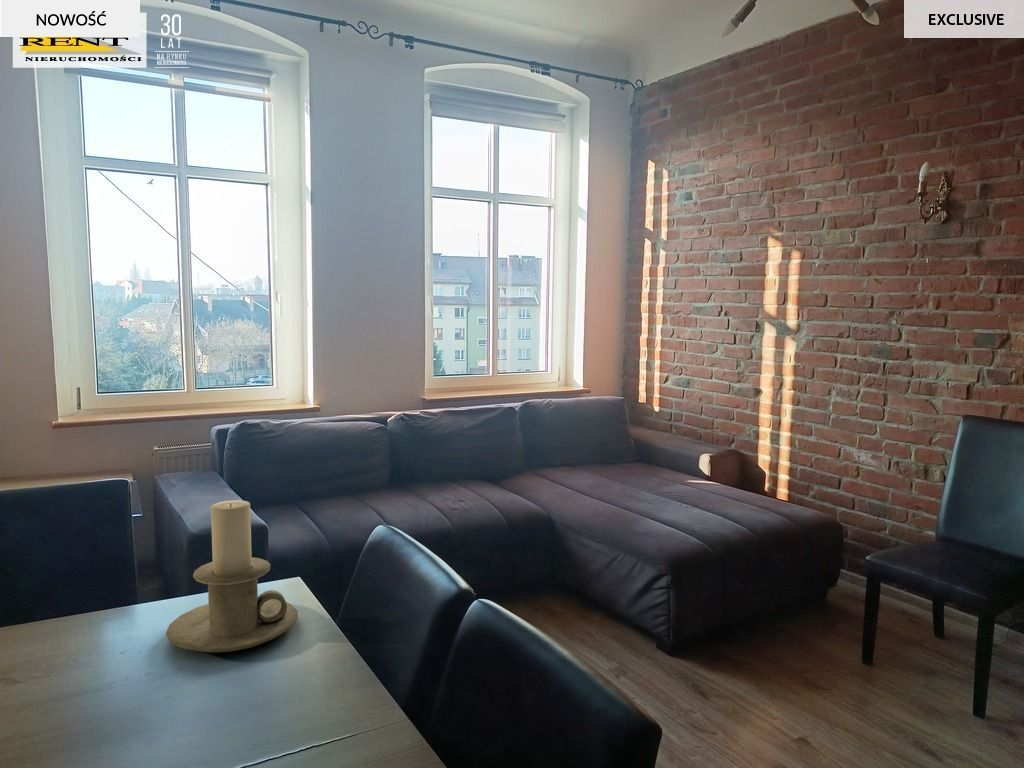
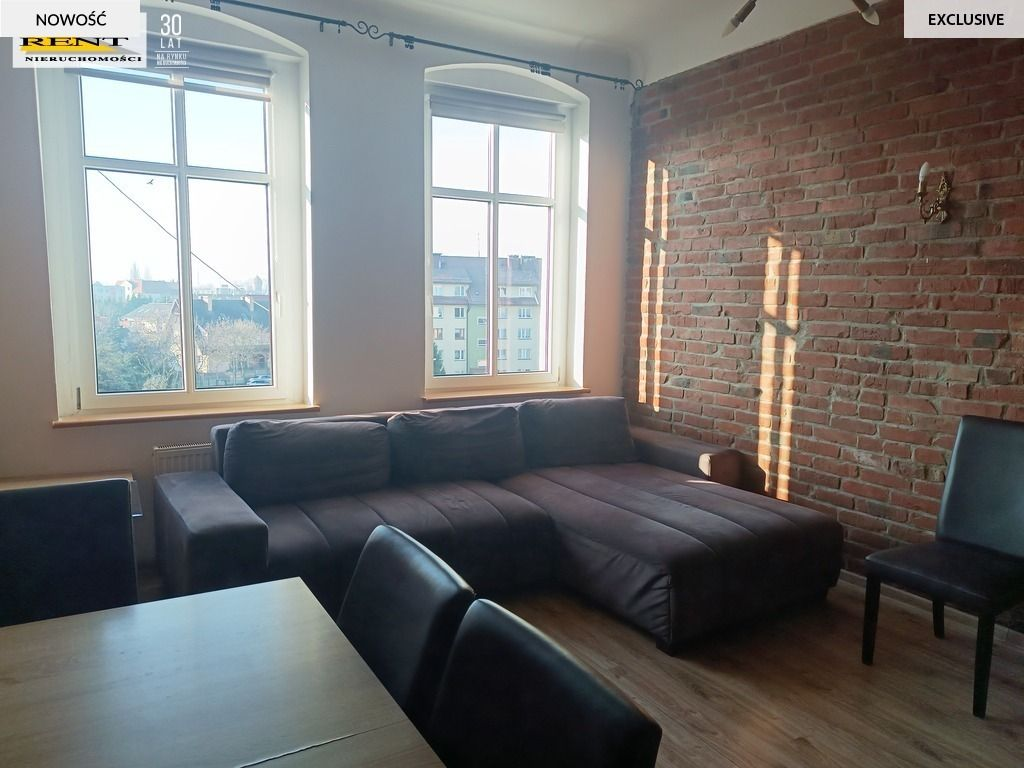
- candle holder (232, 567)
